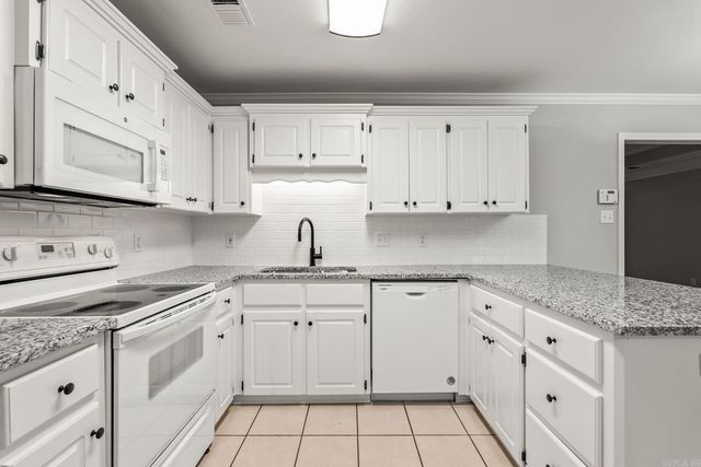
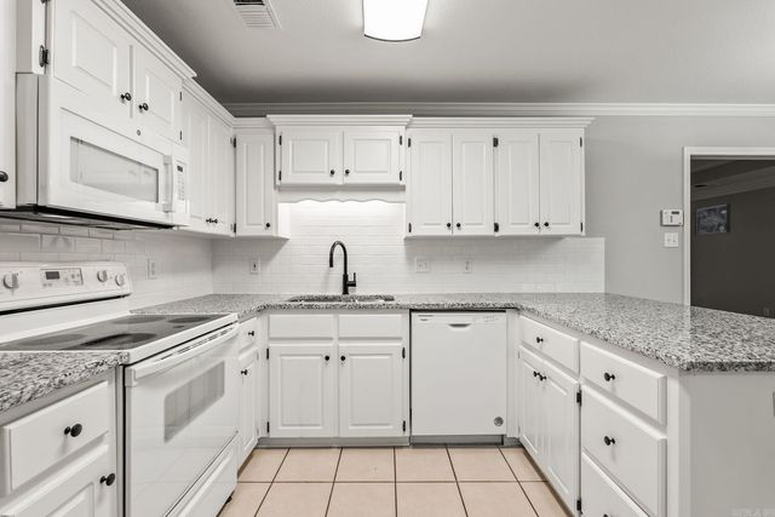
+ wall art (711, 219)
